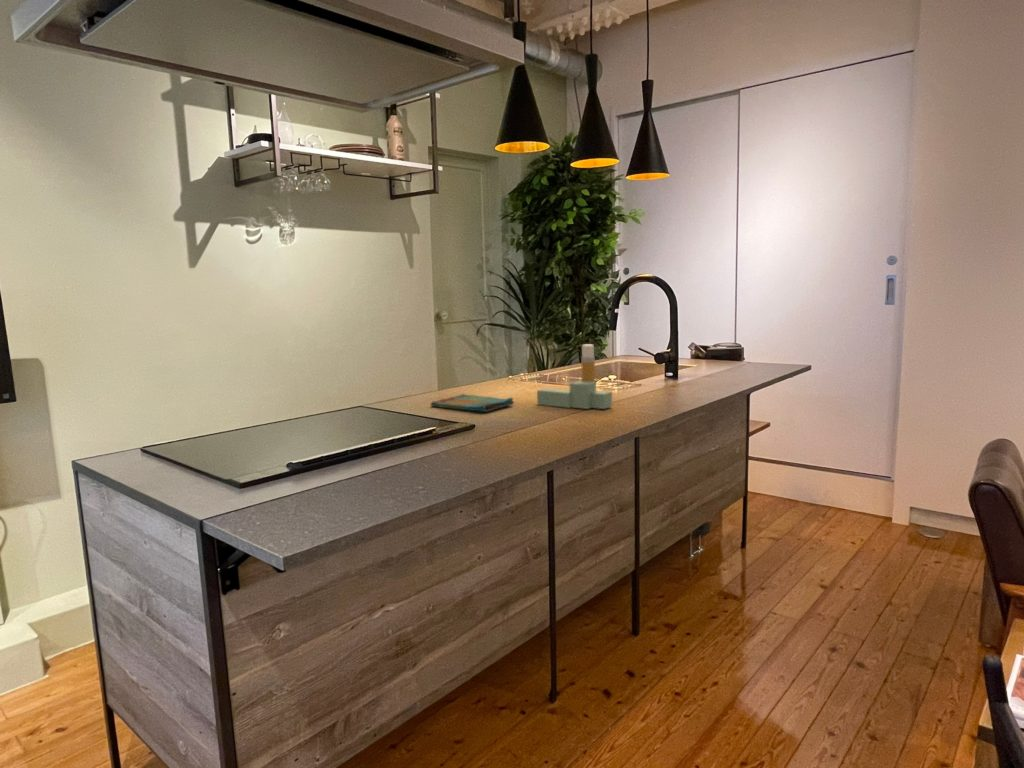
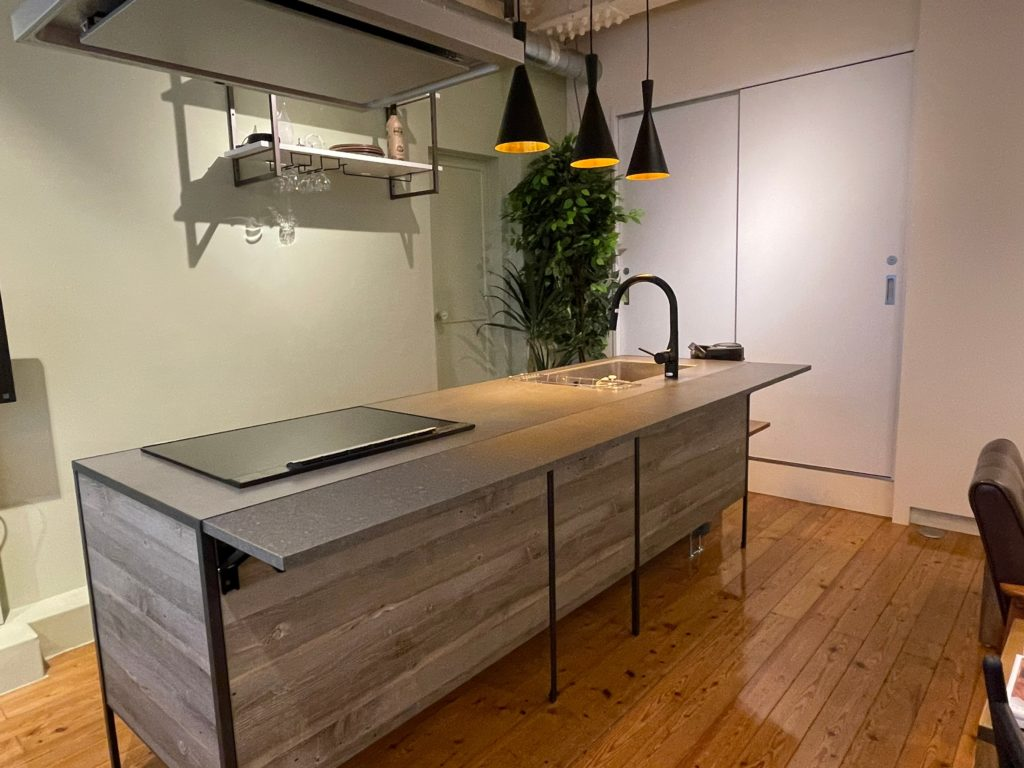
- dish towel (472, 402)
- spray bottle (582, 374)
